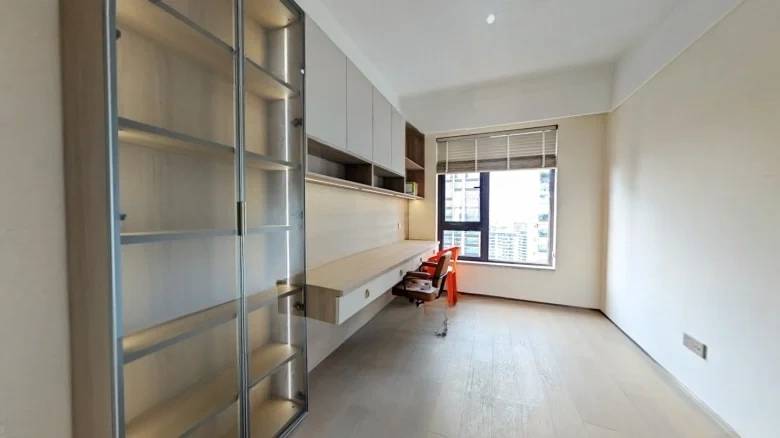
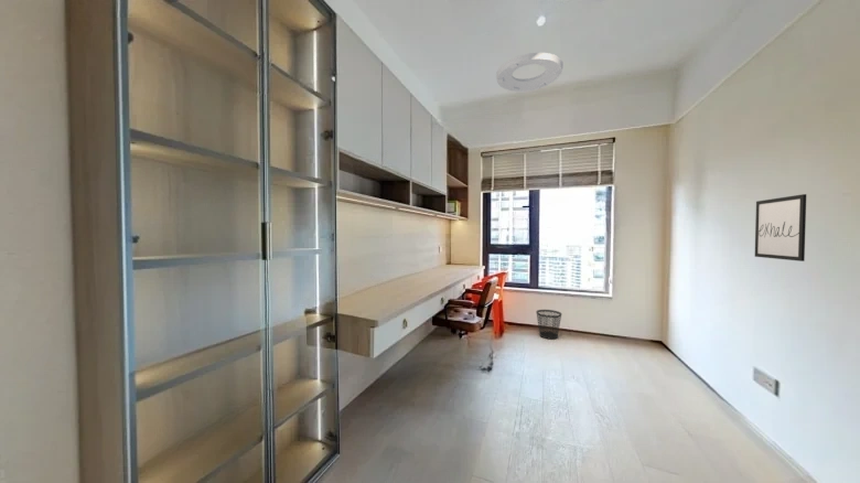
+ wastebasket (548, 324)
+ ceiling light (528, 78)
+ wall art (777, 228)
